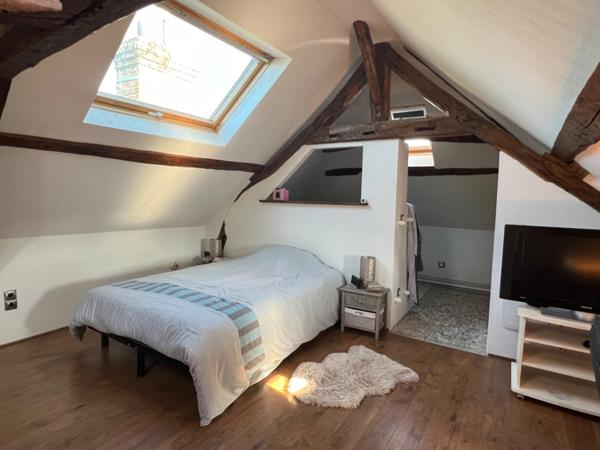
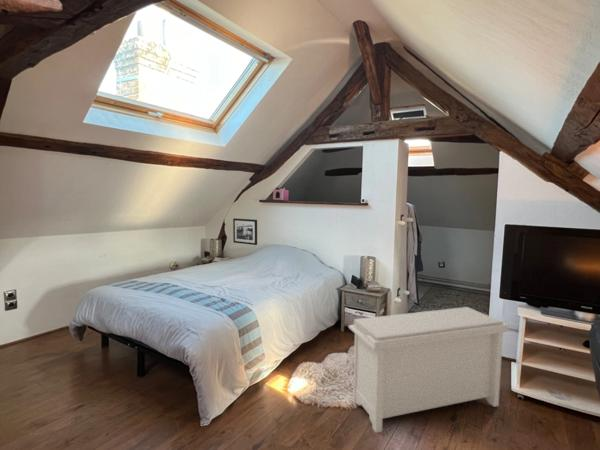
+ picture frame (245, 231)
+ bench (426, 362)
